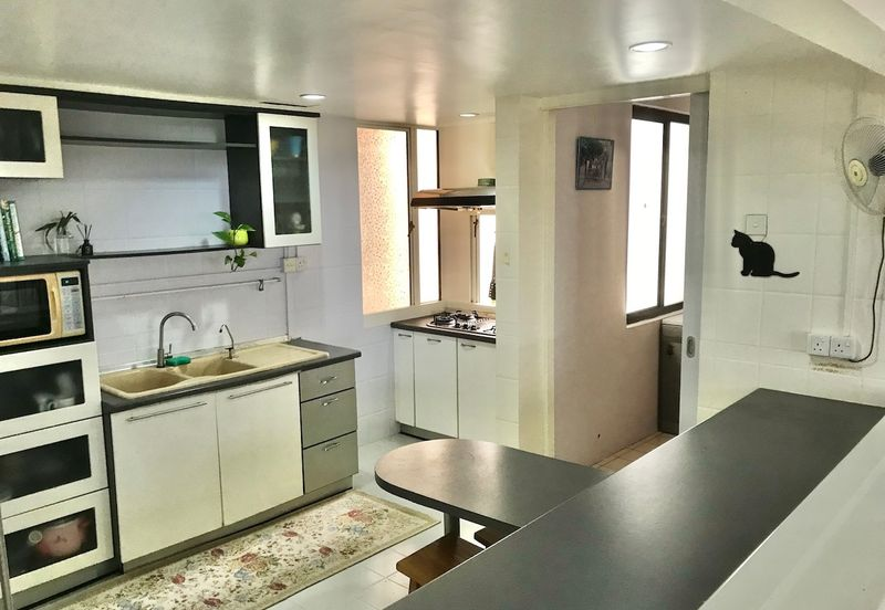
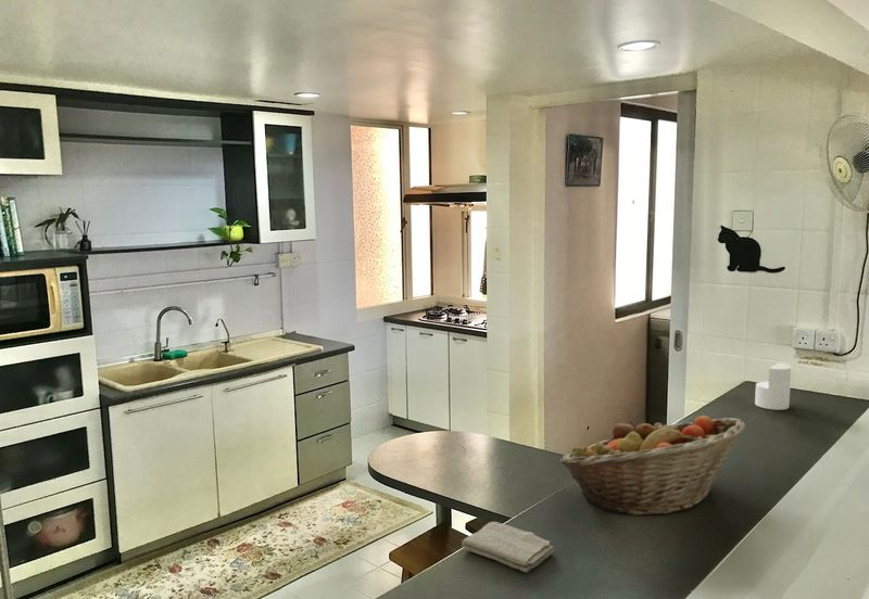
+ washcloth (507, 544)
+ fruit basket (652, 455)
+ jar (772, 385)
